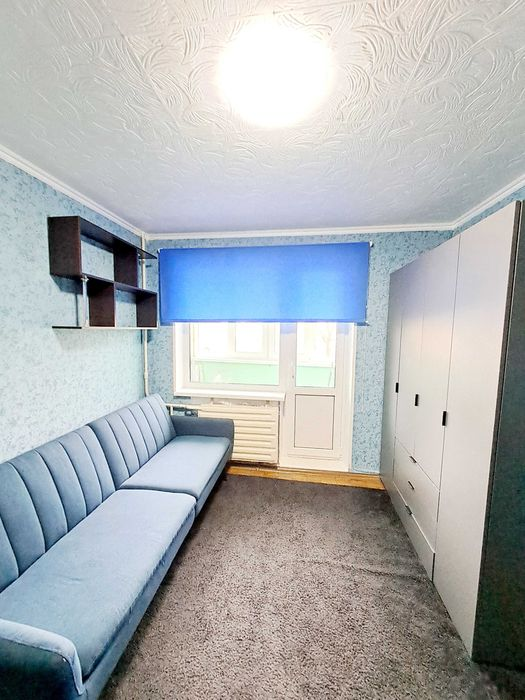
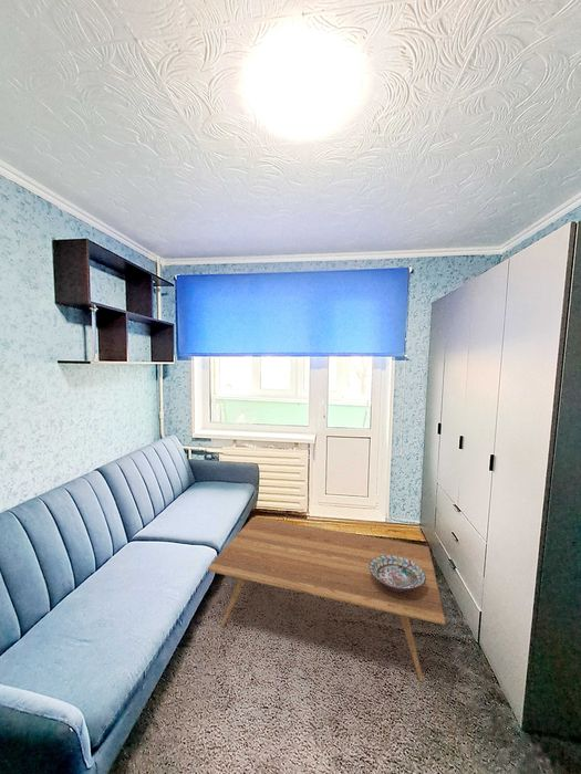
+ coffee table (324, 584)
+ decorative bowl (396, 576)
